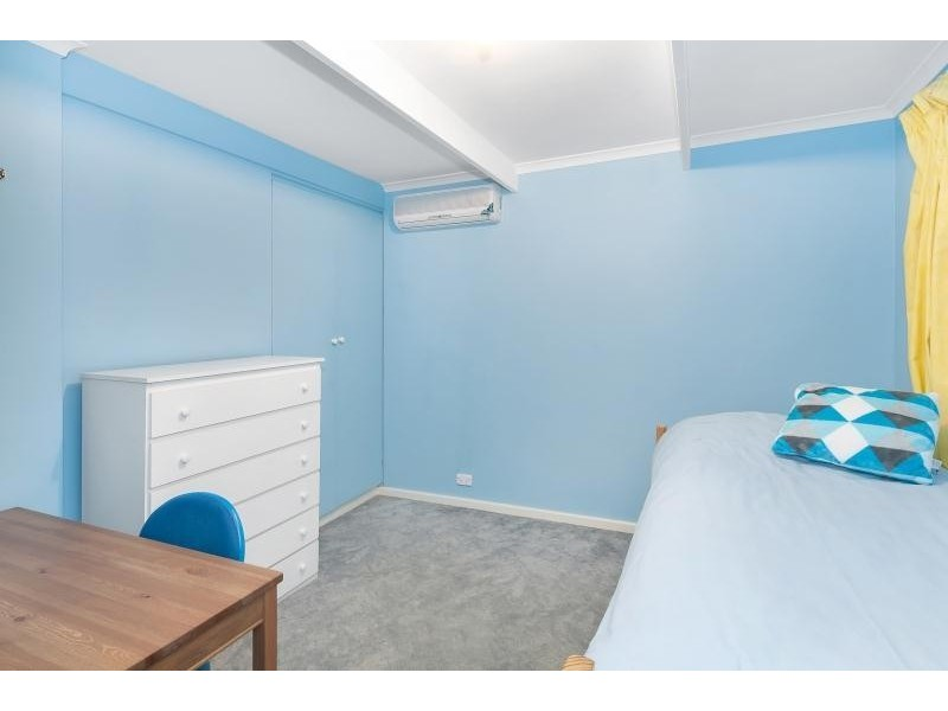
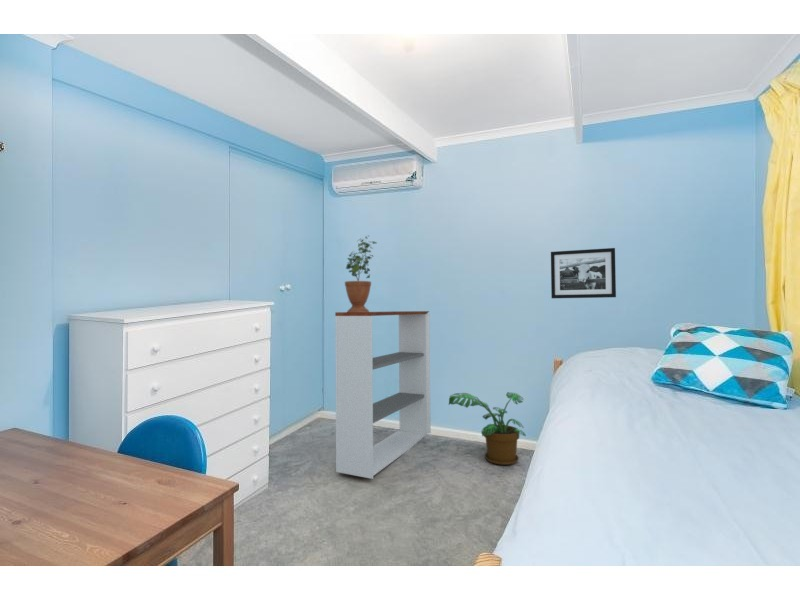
+ potted plant (359, 273)
+ picture frame (582, 273)
+ bookshelf (399, 381)
+ potted plant (490, 424)
